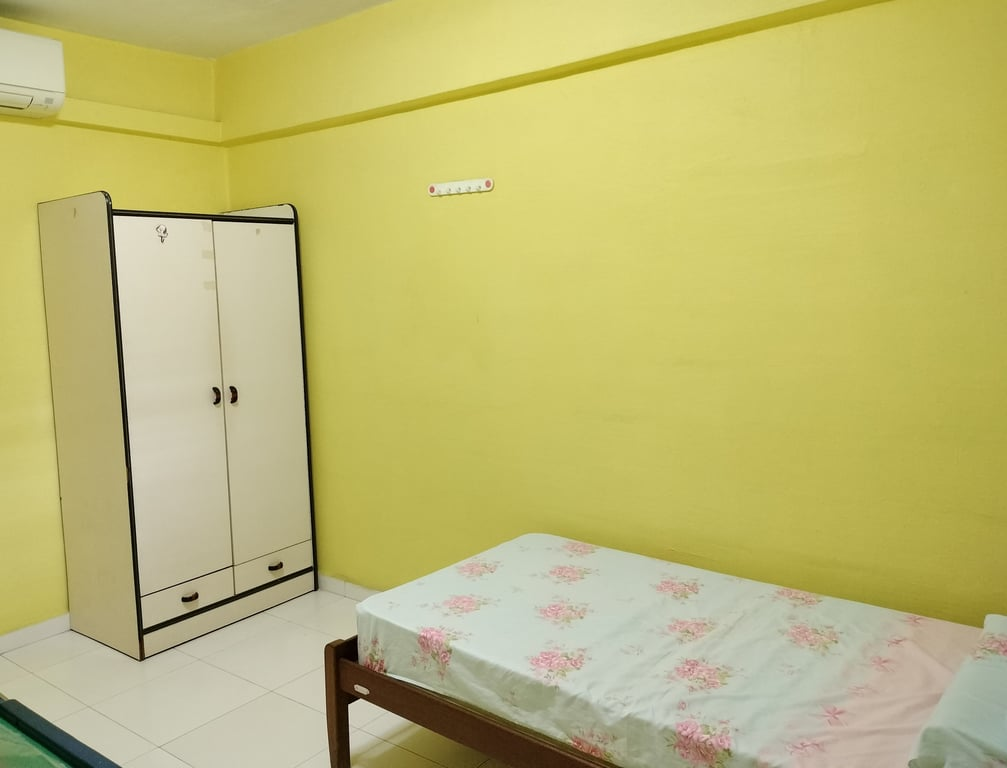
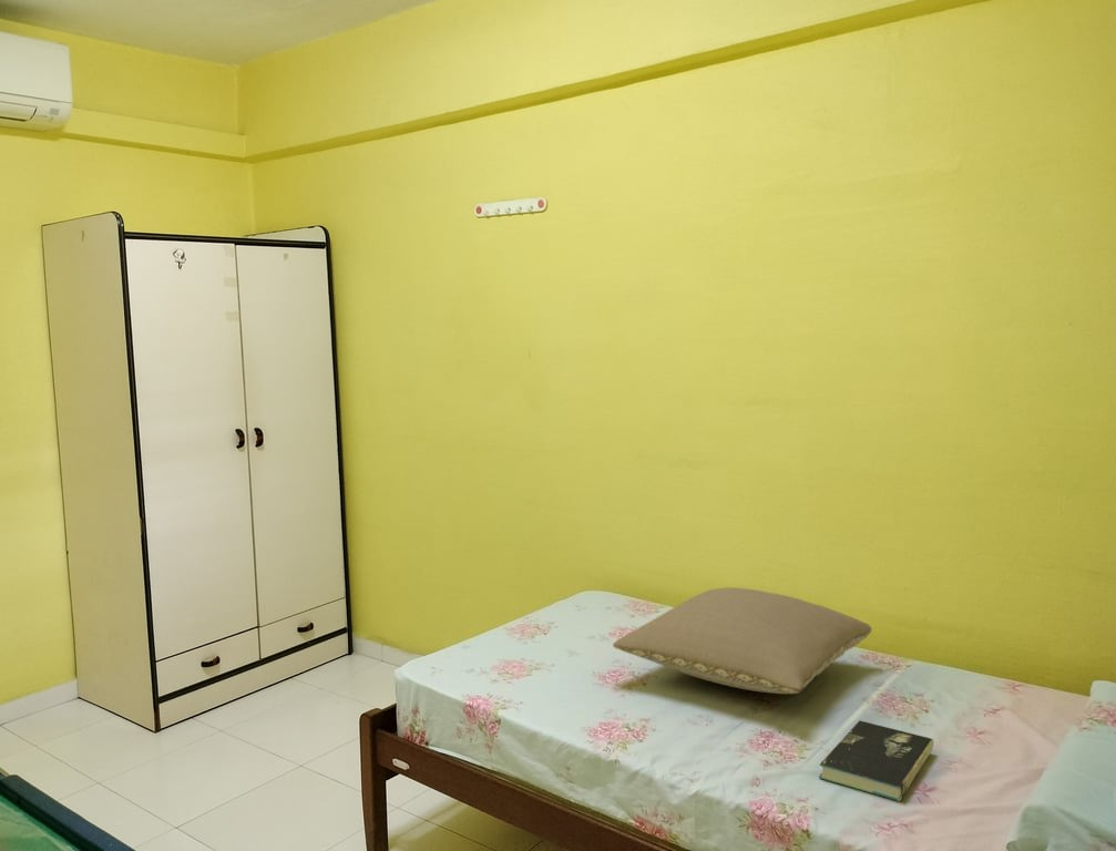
+ pillow (745, 636)
+ book (878, 758)
